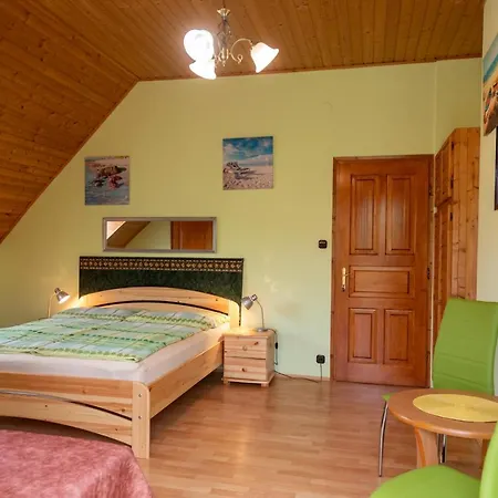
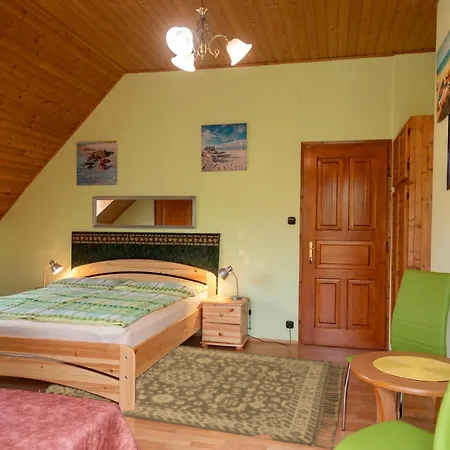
+ rug (185, 376)
